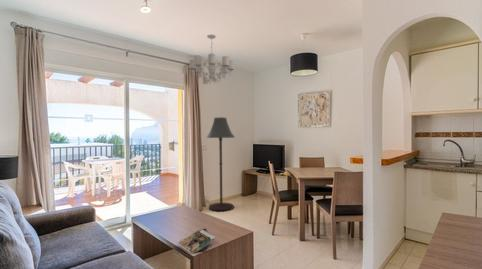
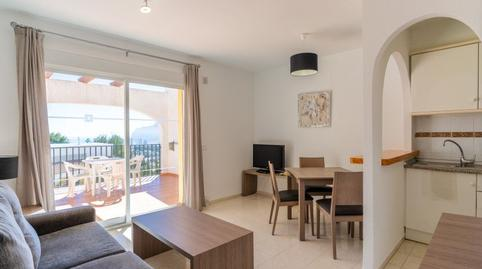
- chandelier (211, 59)
- floor lamp (220, 162)
- magazine (198, 240)
